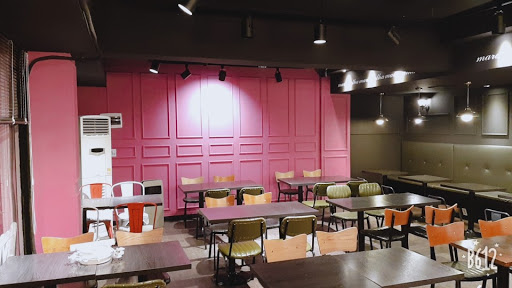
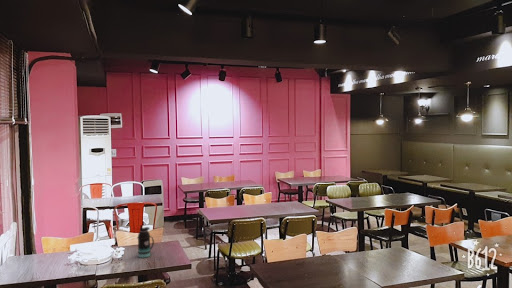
+ bottle (146, 239)
